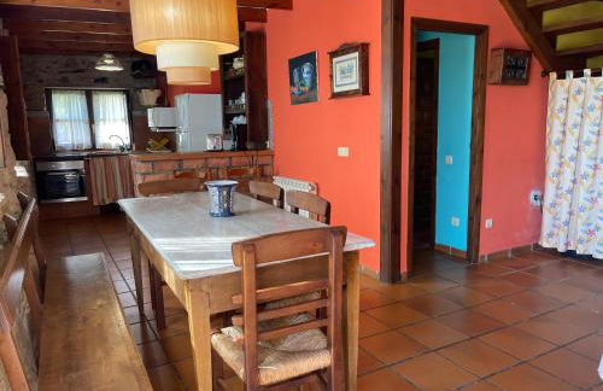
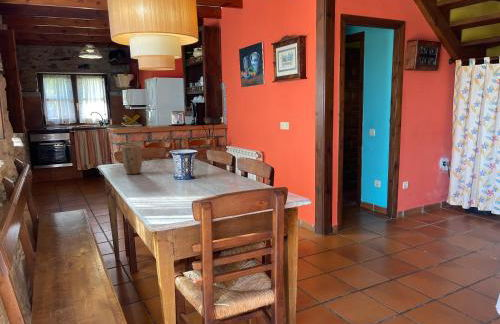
+ plant pot (132, 159)
